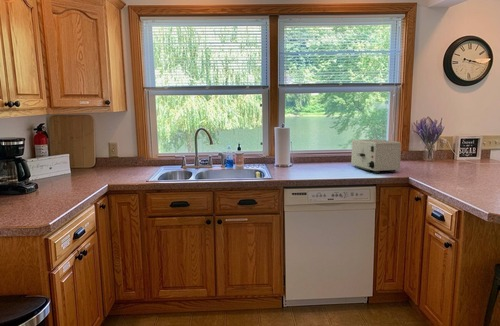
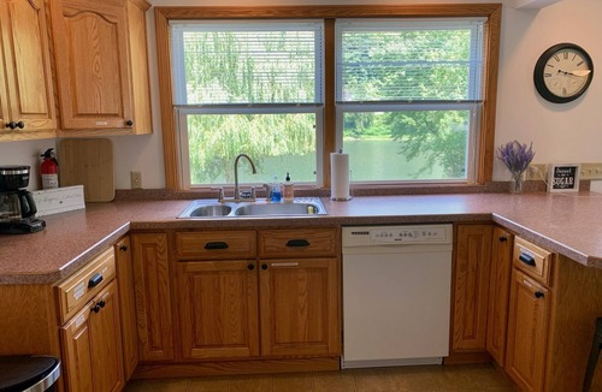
- toaster (372, 155)
